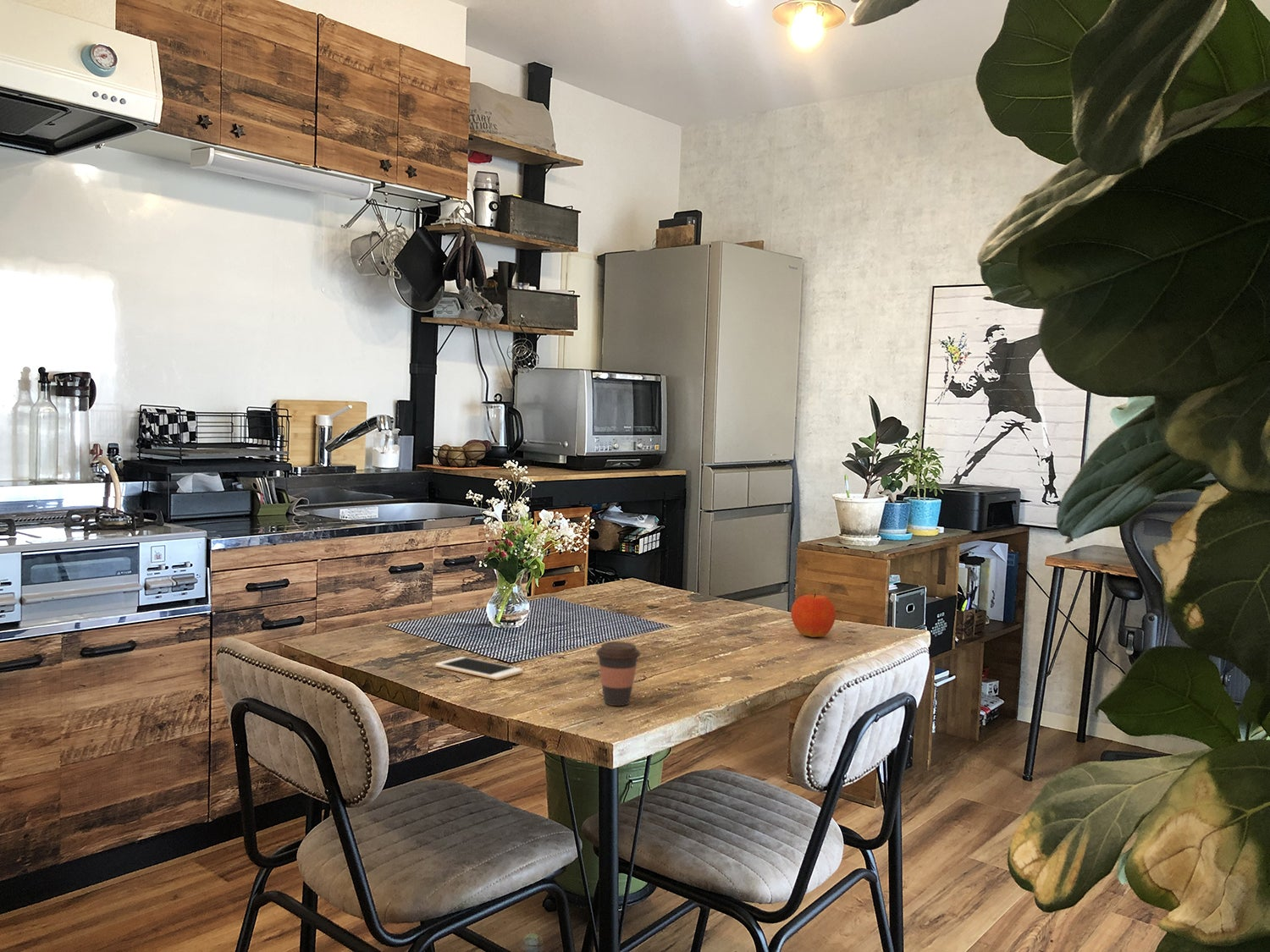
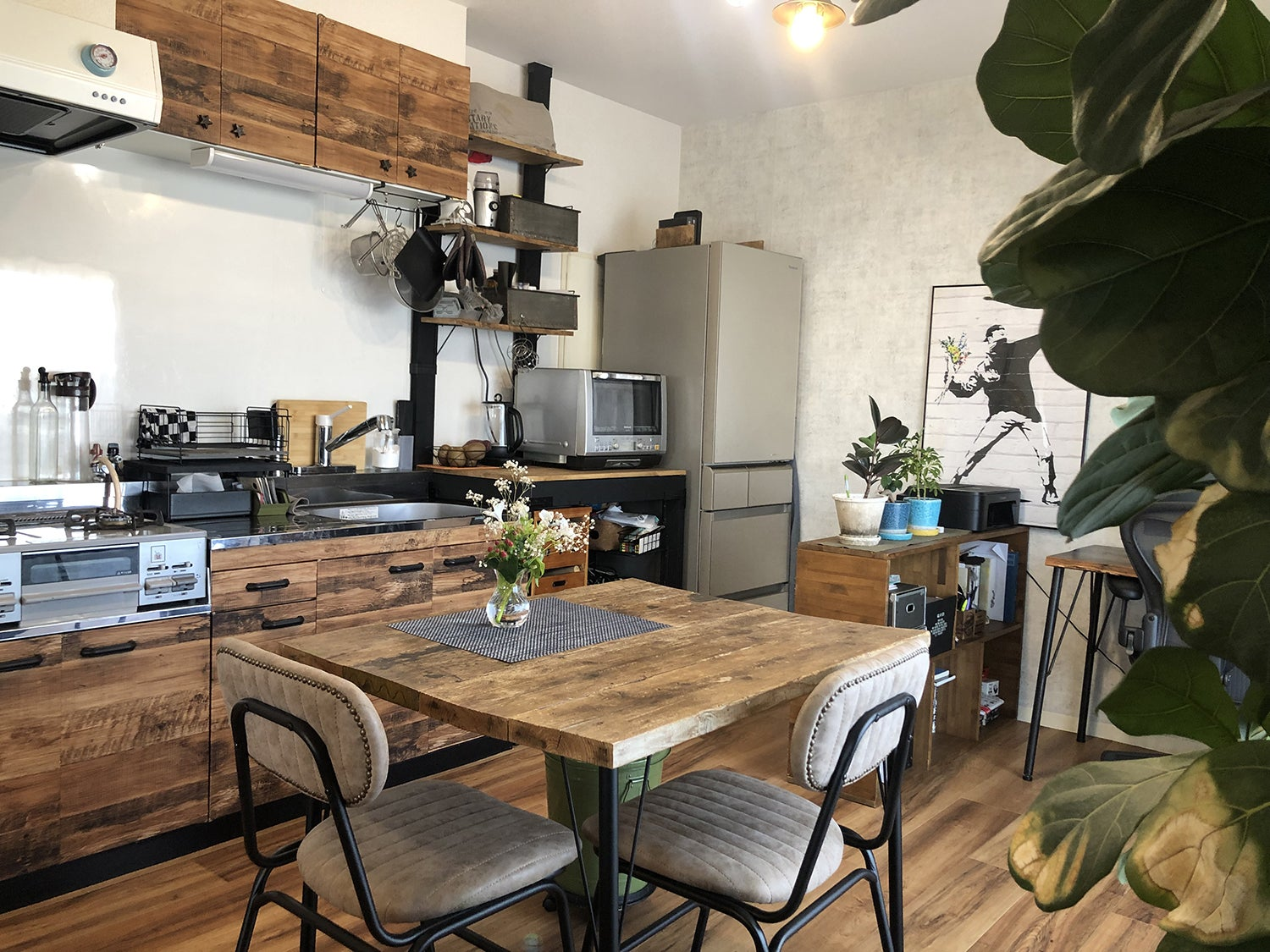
- cell phone (478, 668)
- coffee cup (617, 674)
- fruit (813, 614)
